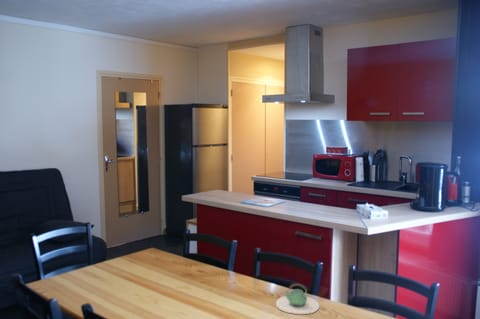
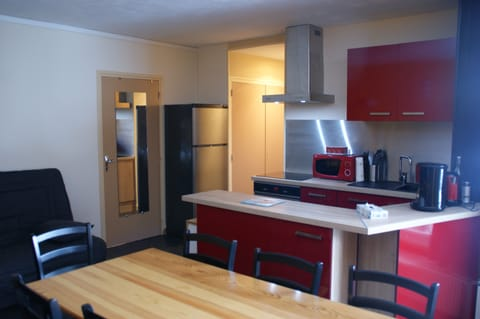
- teapot (297, 293)
